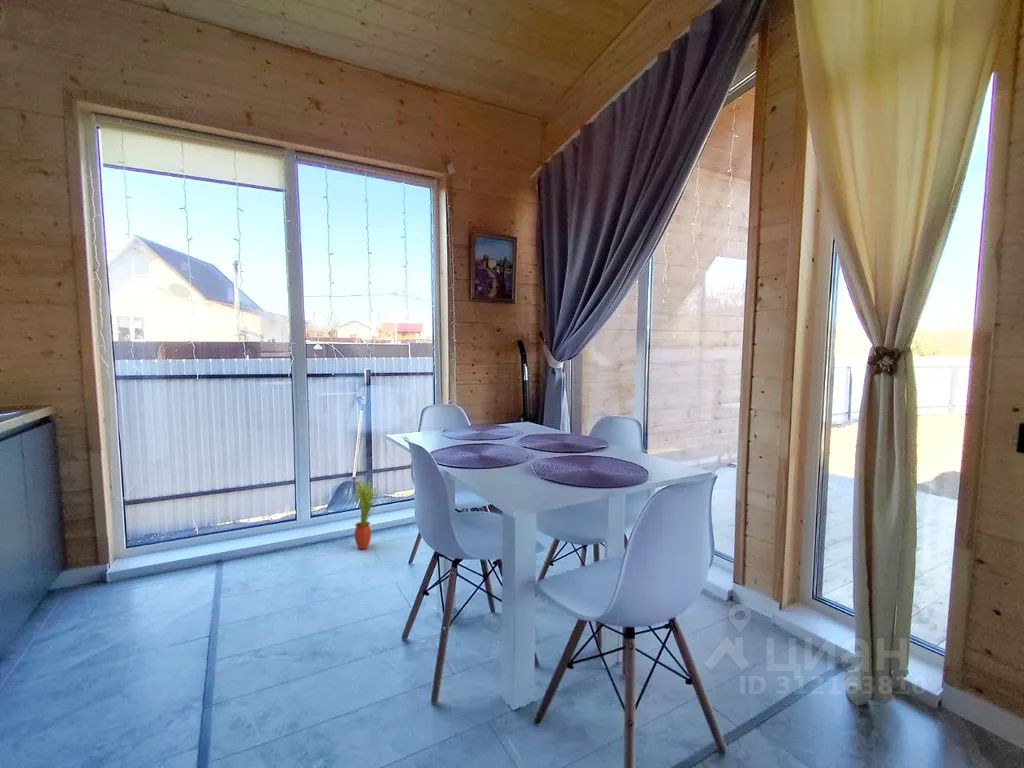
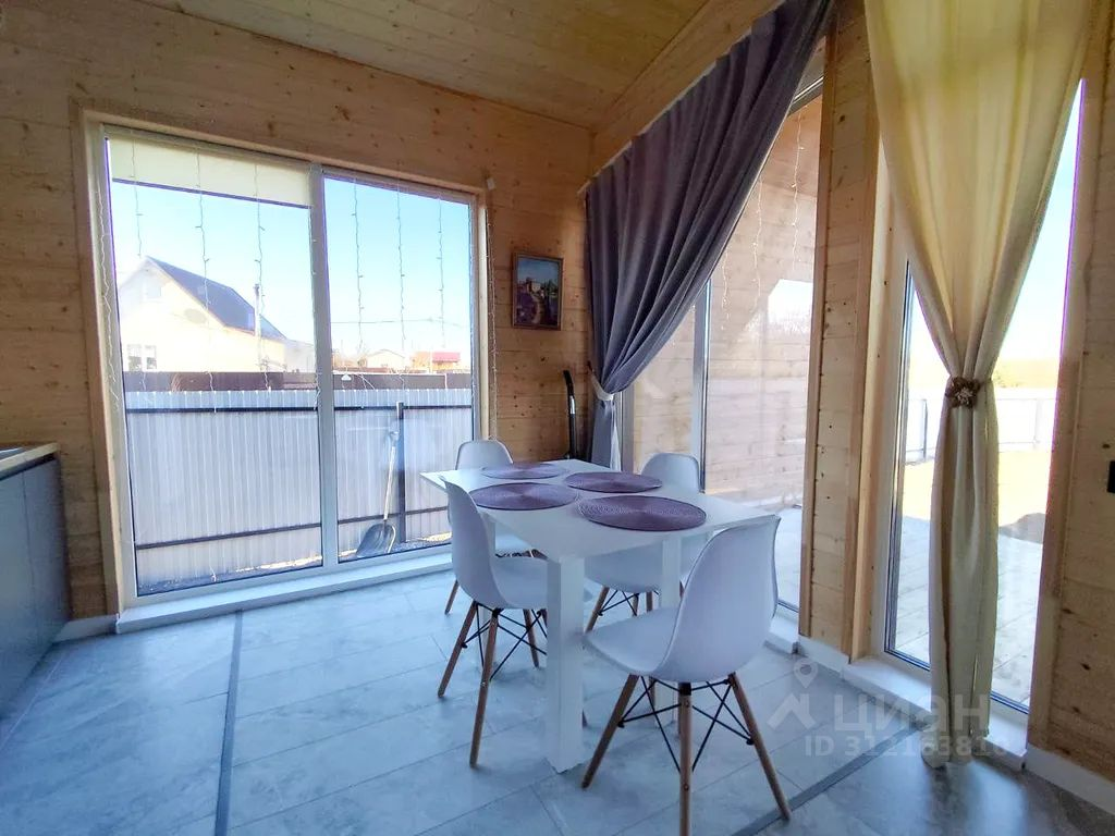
- potted plant (366, 513)
